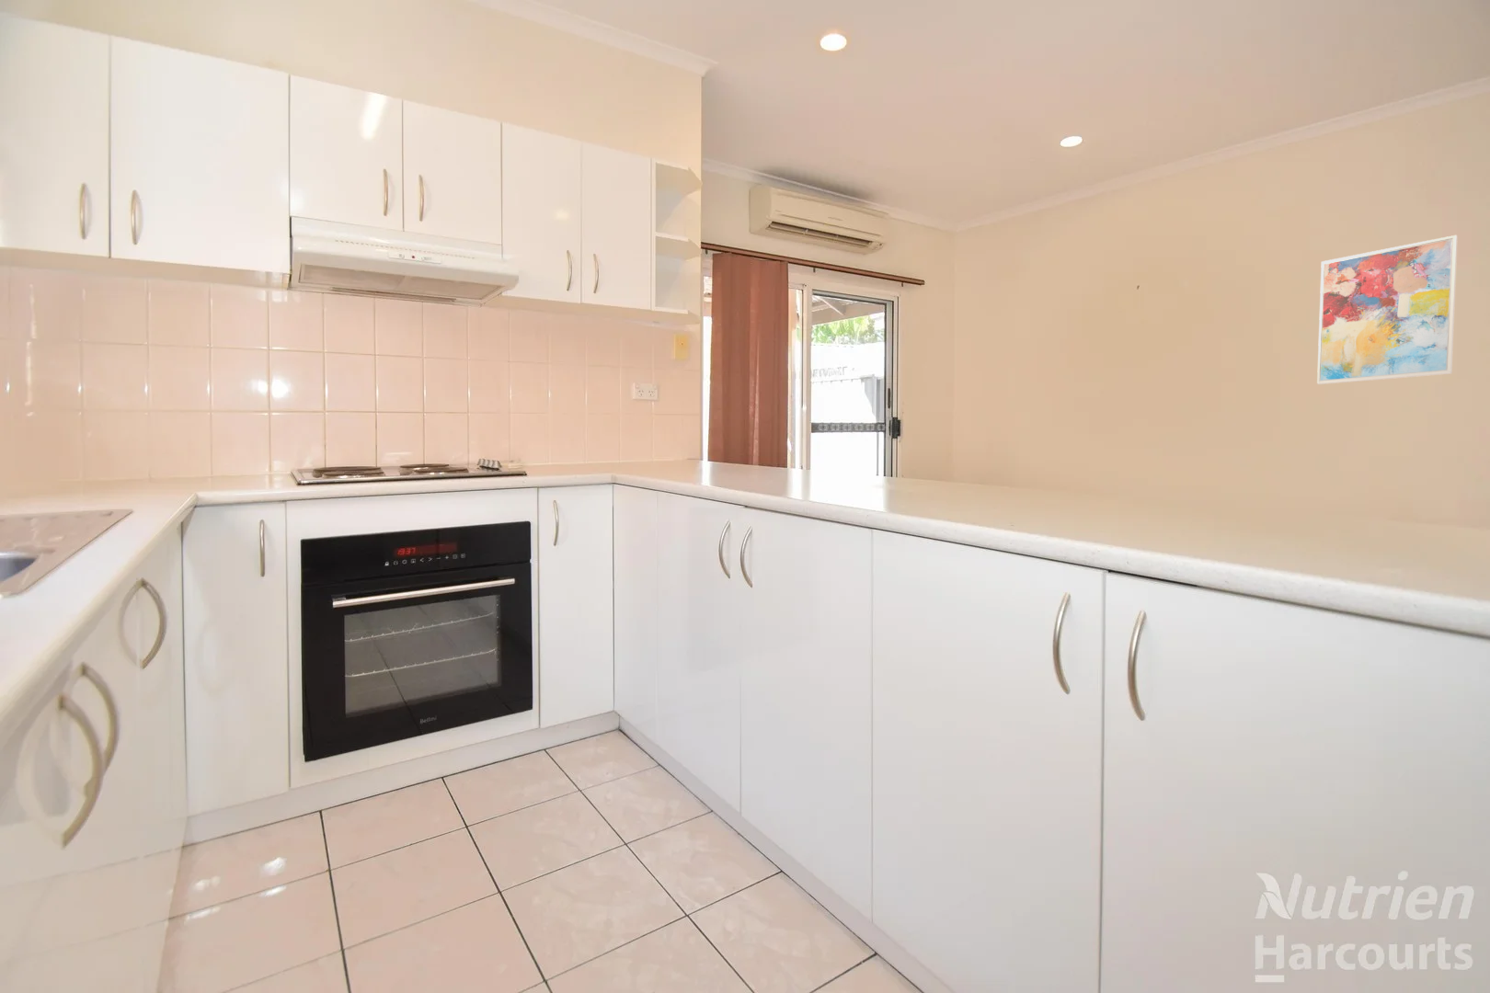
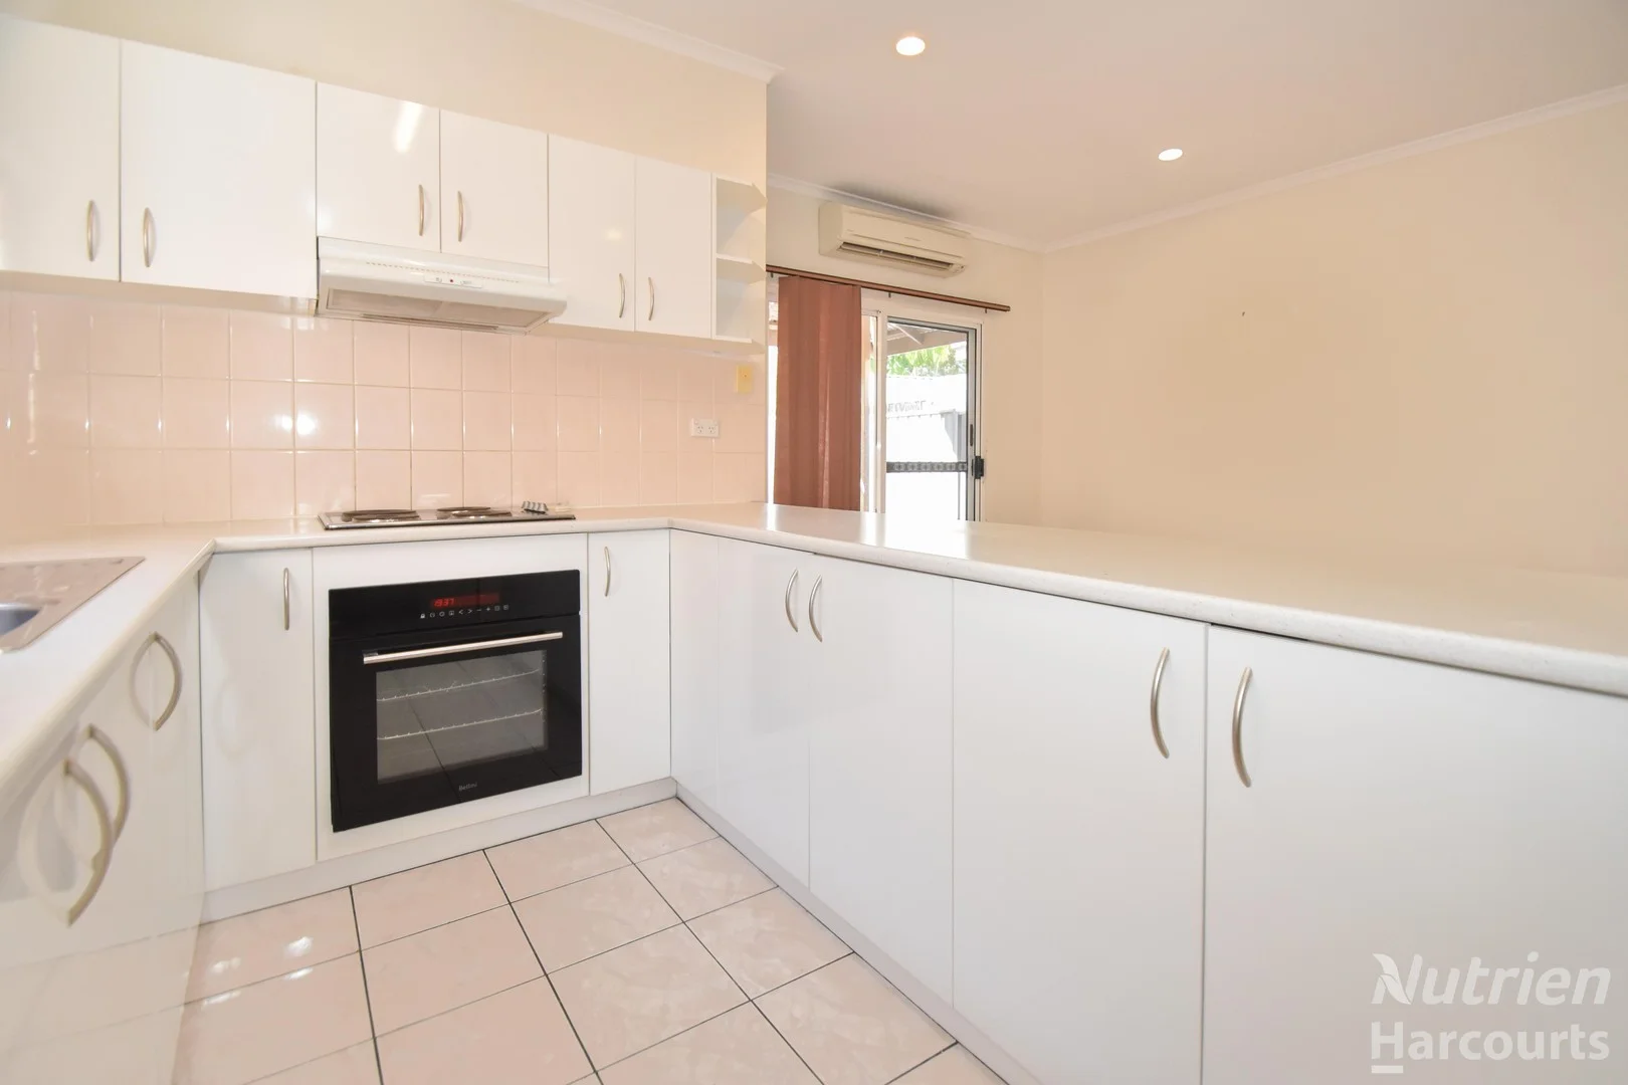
- wall art (1382, 315)
